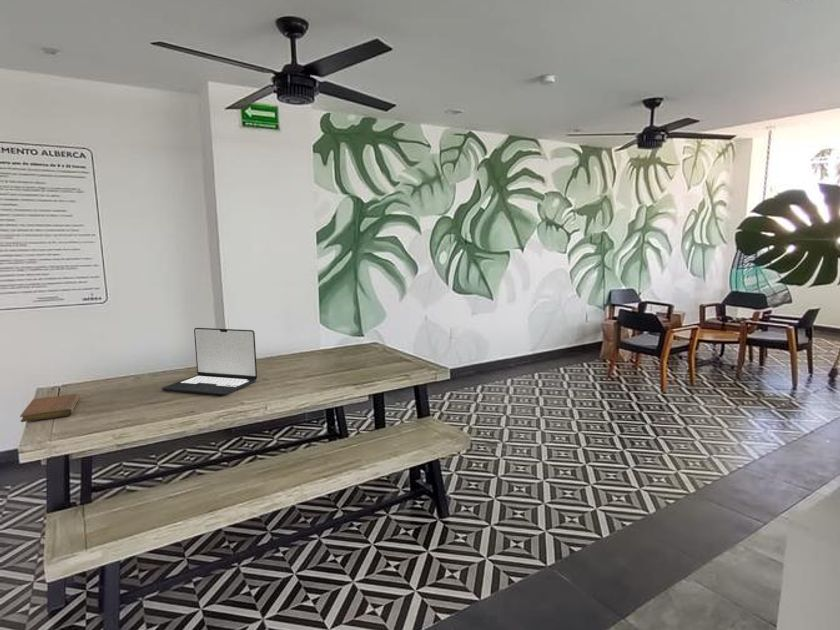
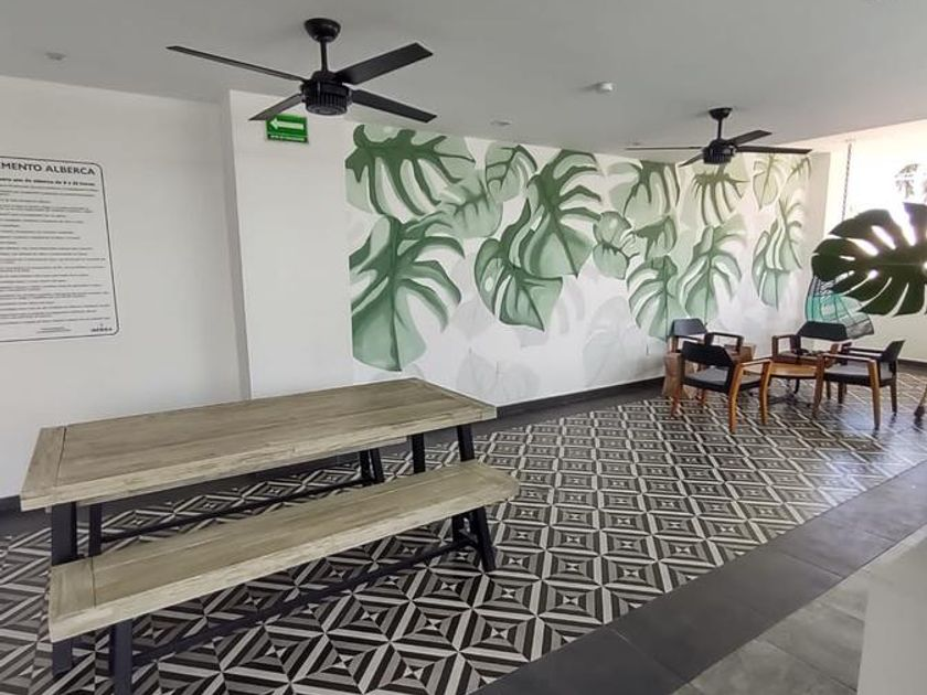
- notebook (52, 406)
- laptop (208, 359)
